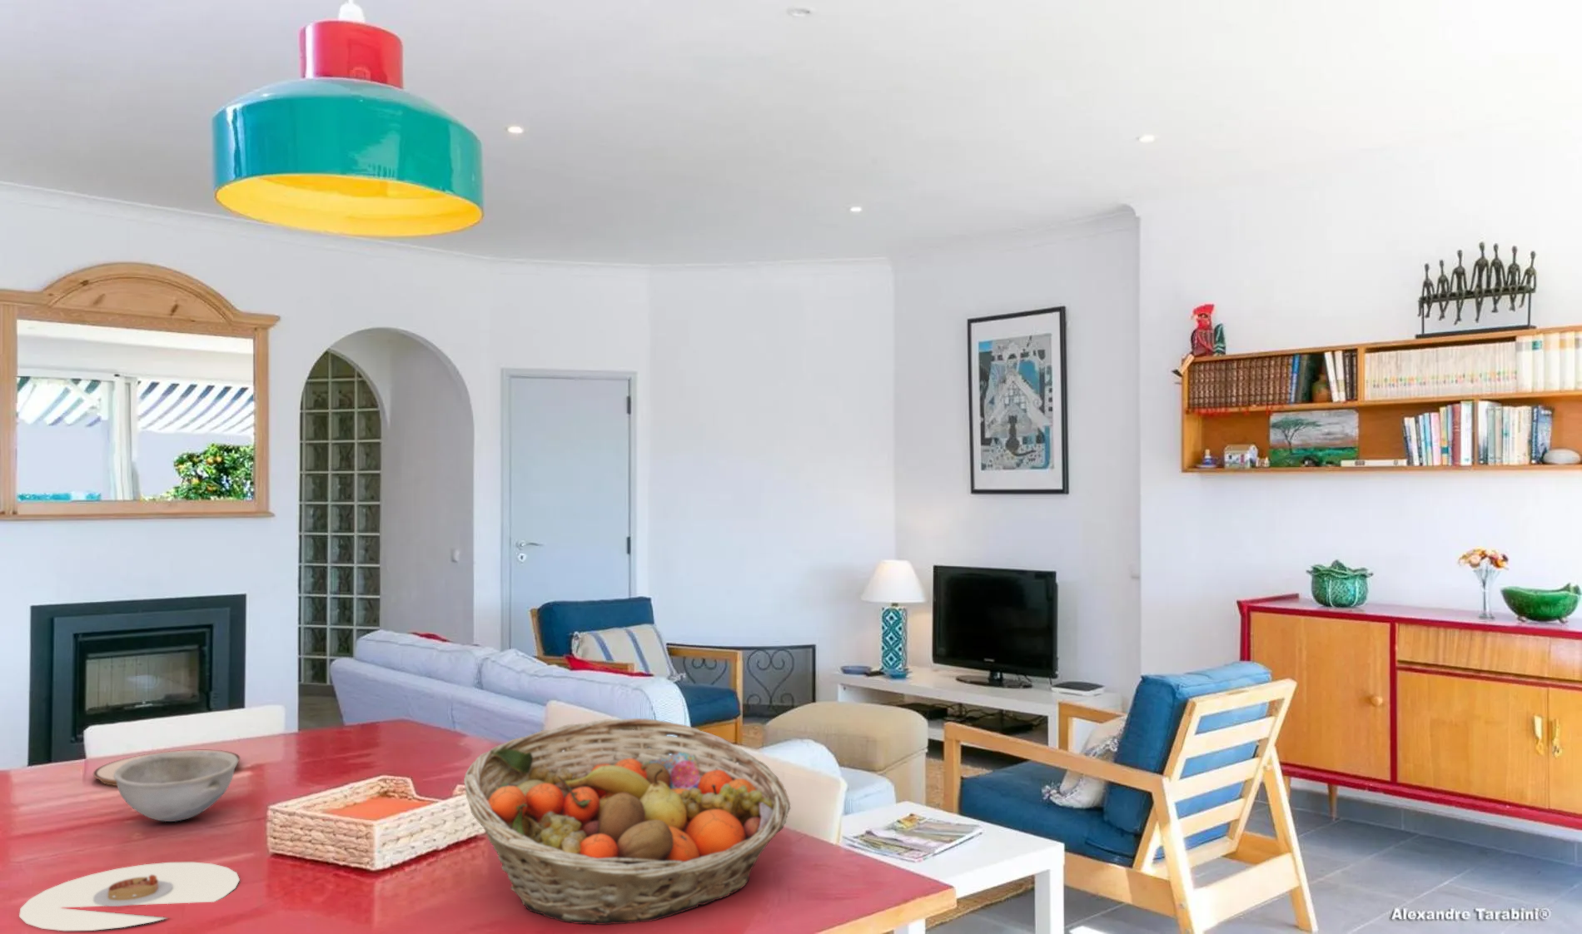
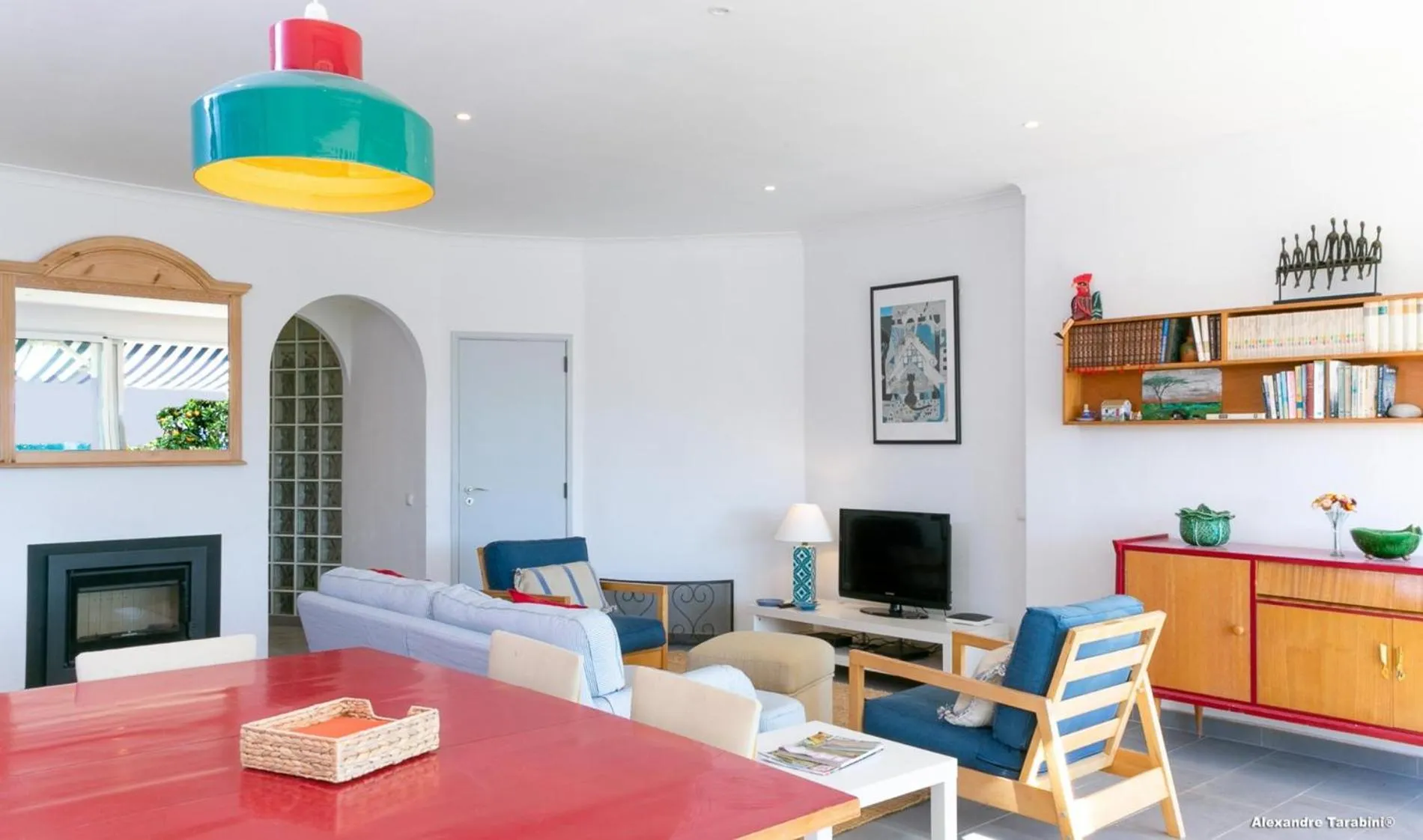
- fruit basket (631, 813)
- plate (133, 887)
- bowl (177, 789)
- plate (166, 753)
